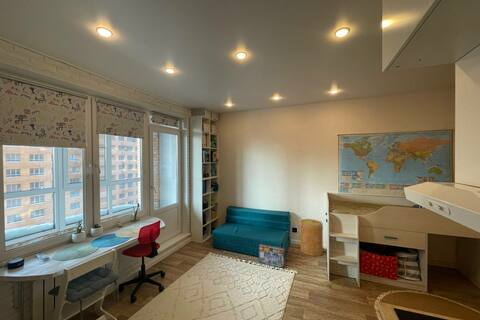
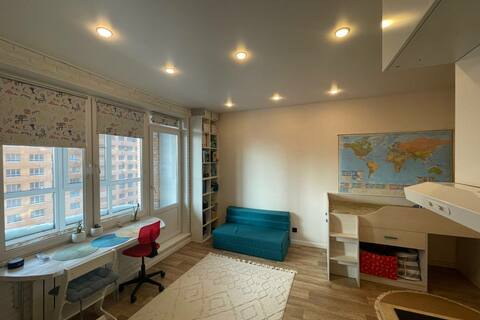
- box (271, 255)
- basket (311, 236)
